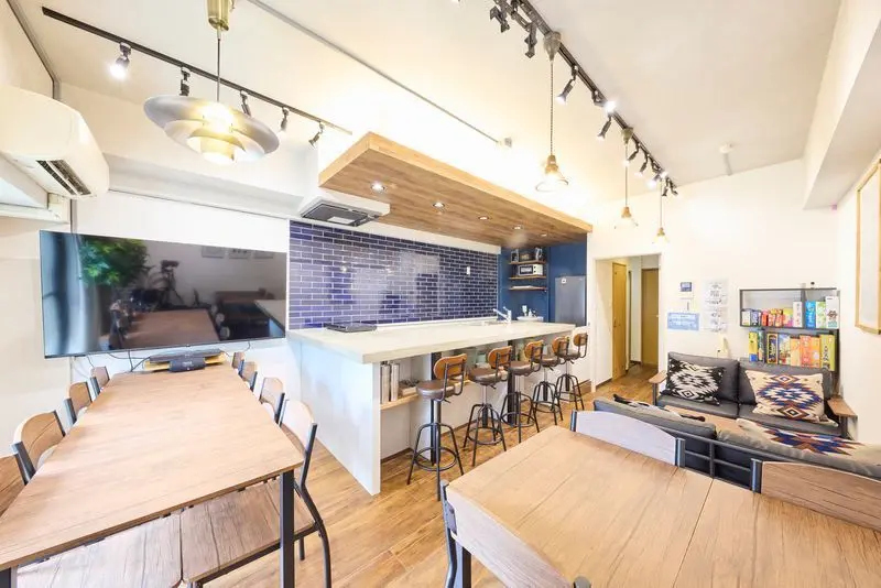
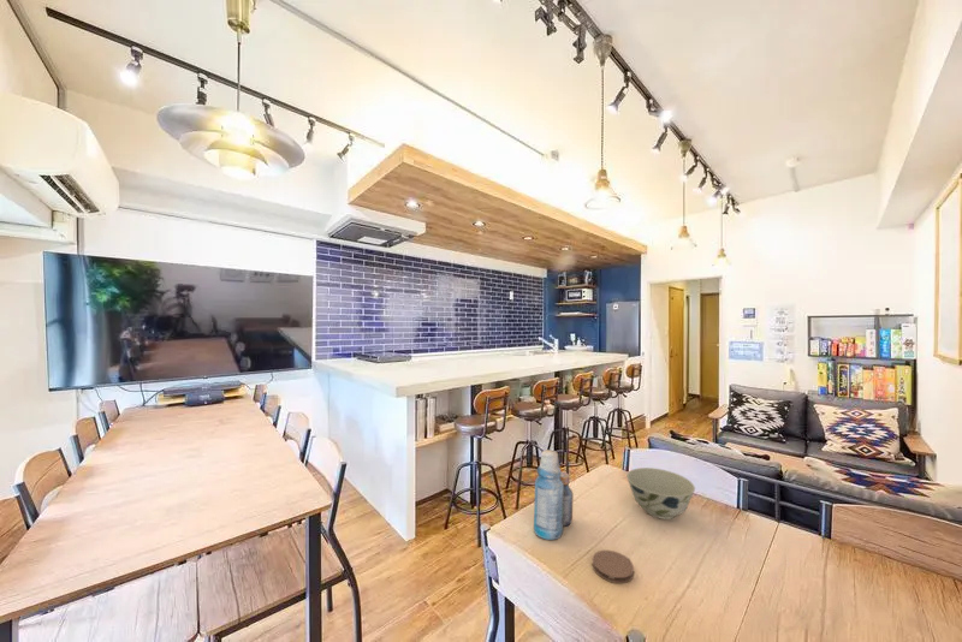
+ bowl (659, 495)
+ coaster (612, 565)
+ bottle (553, 487)
